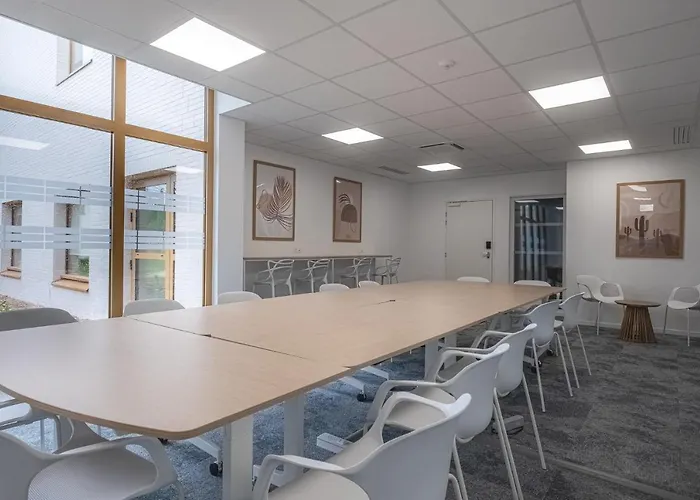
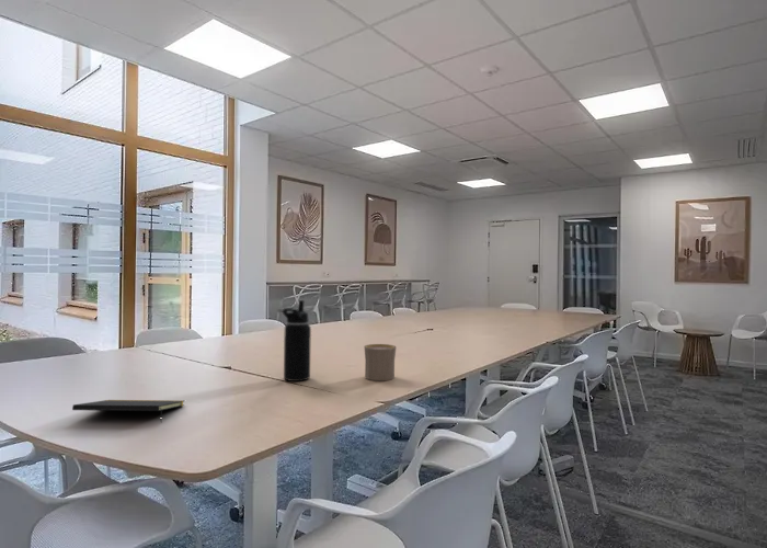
+ cup (379, 362)
+ notepad (131, 404)
+ water bottle (296, 340)
